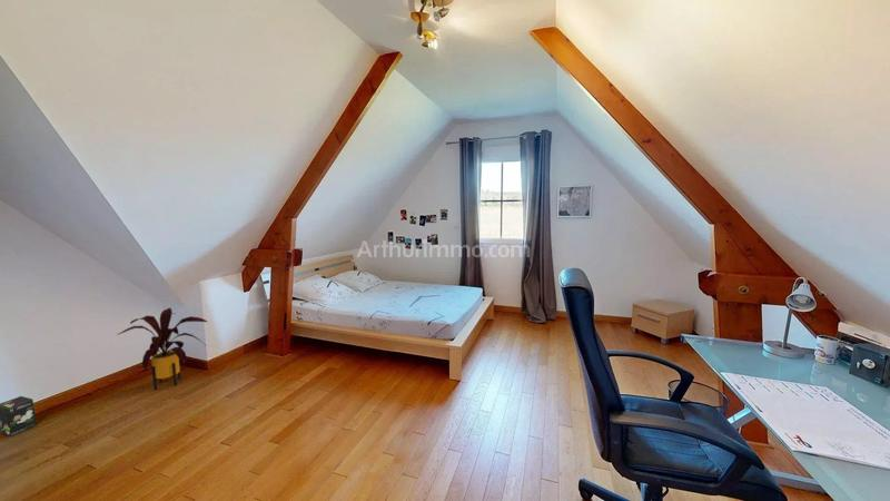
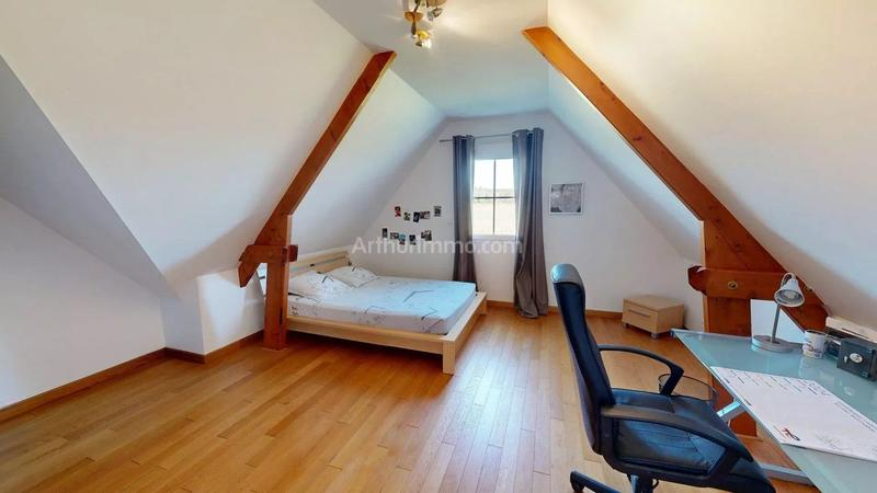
- house plant (160, 348)
- box (16, 415)
